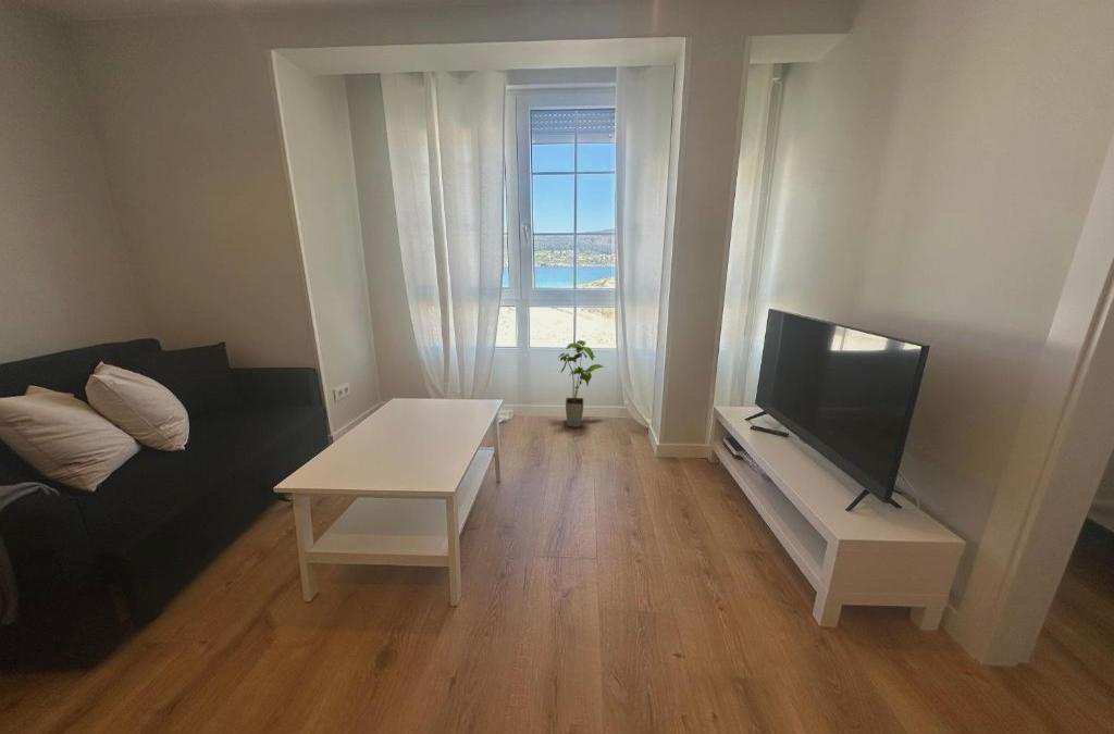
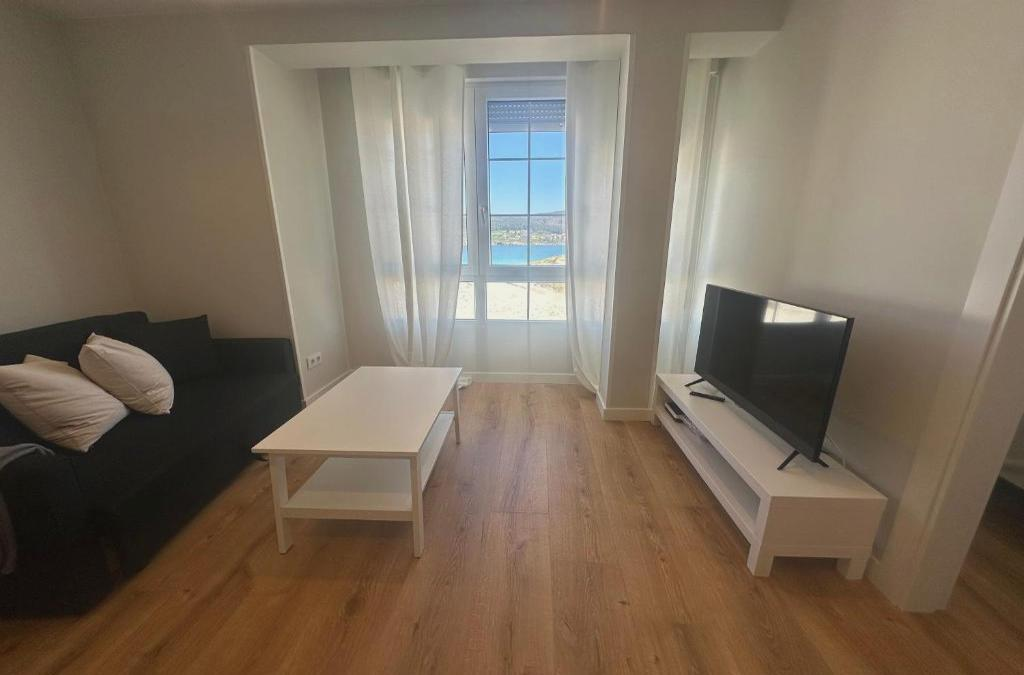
- house plant (581, 383)
